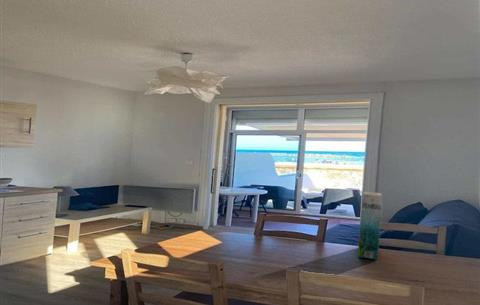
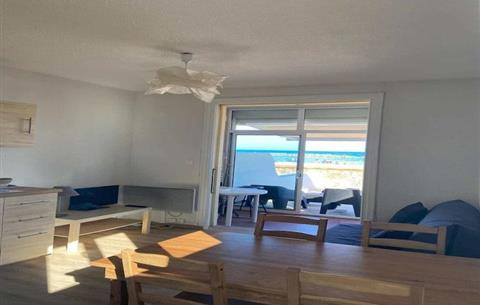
- cereal box (369, 223)
